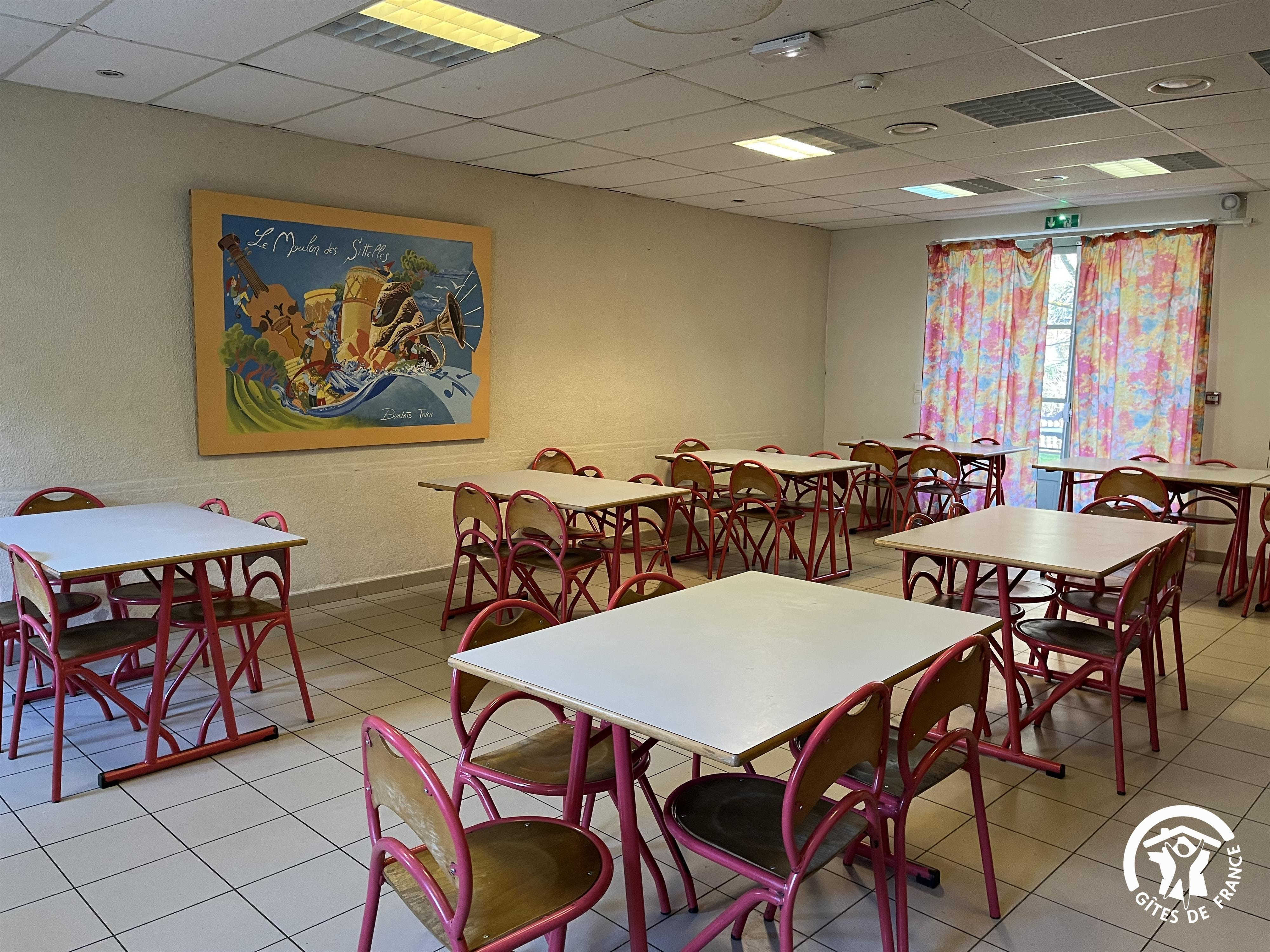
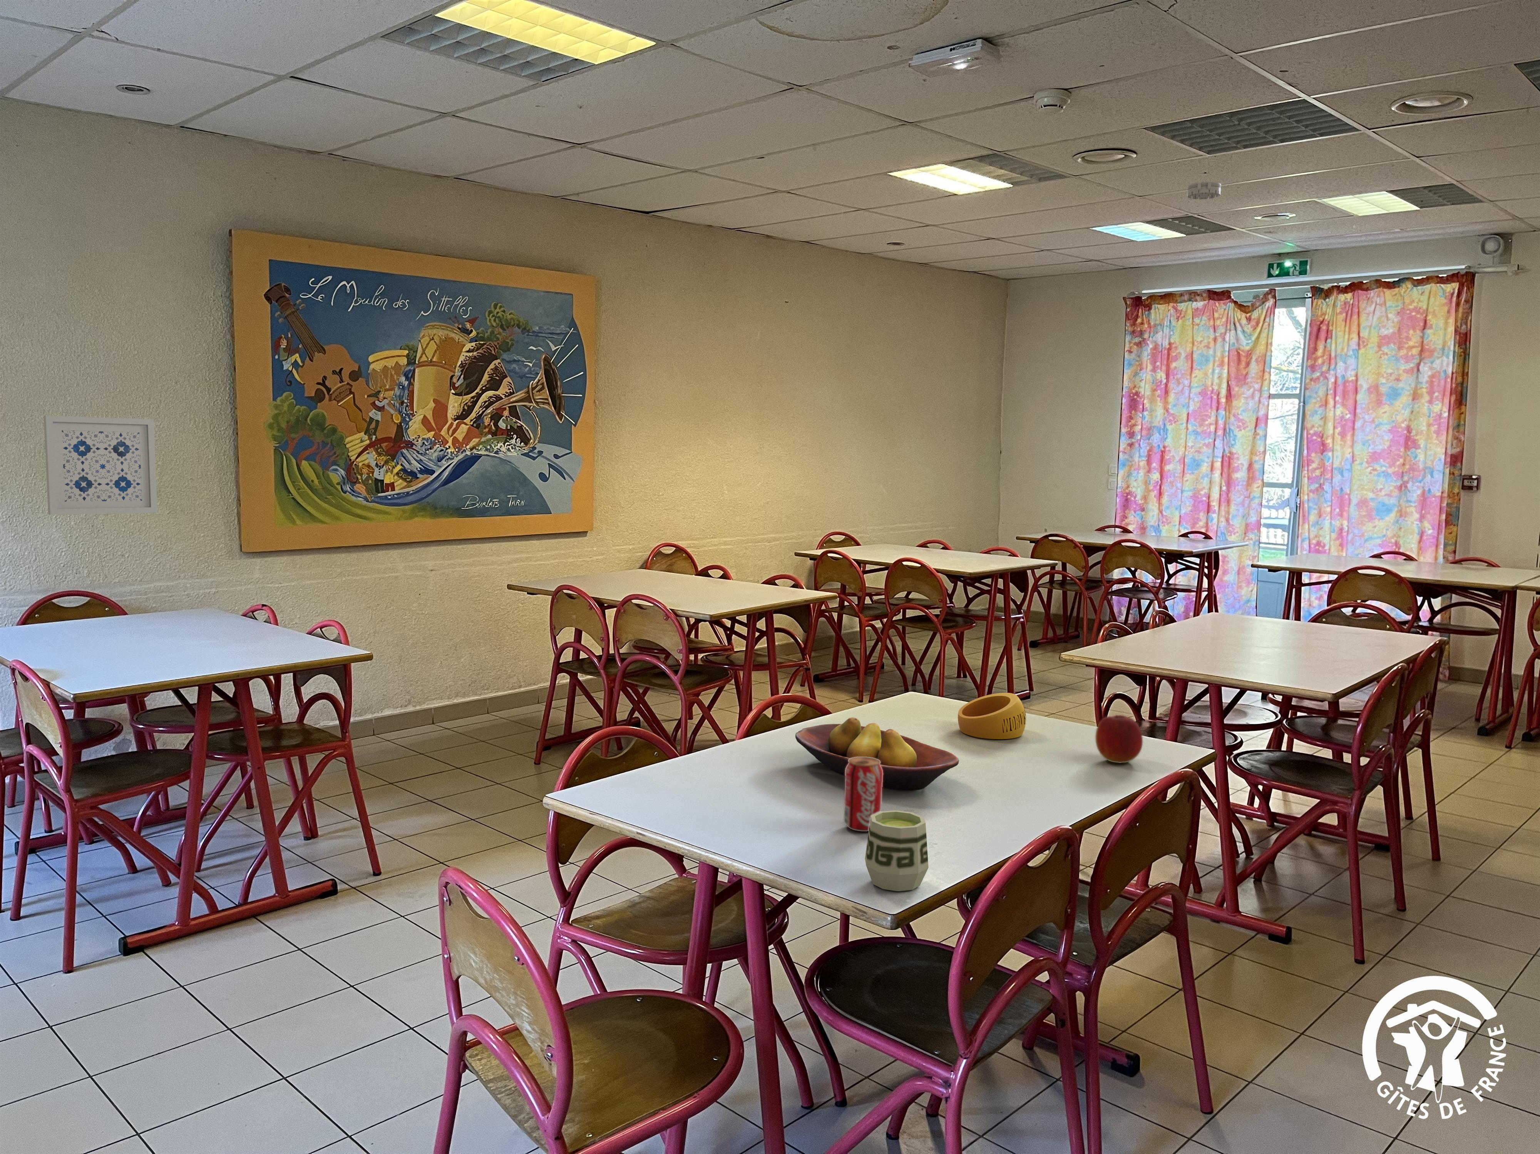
+ fruit bowl (873, 748)
+ beverage can (863, 794)
+ cup (896, 851)
+ apple (1119, 738)
+ smoke detector (1204, 190)
+ ring (992, 713)
+ wall art (102, 465)
